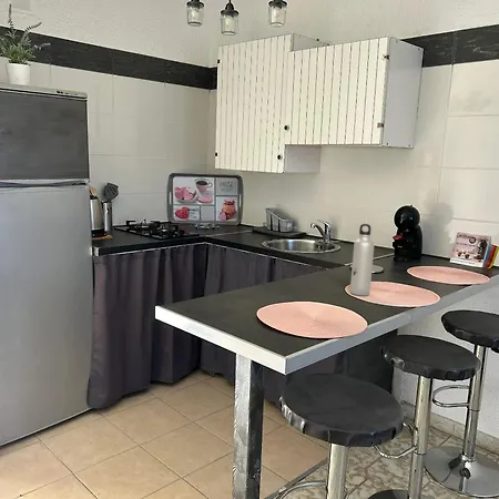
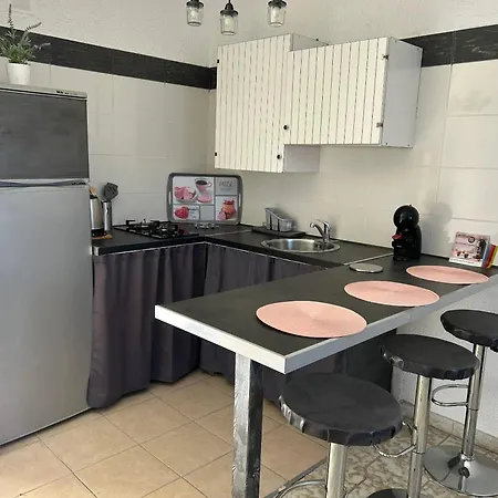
- water bottle (363, 258)
